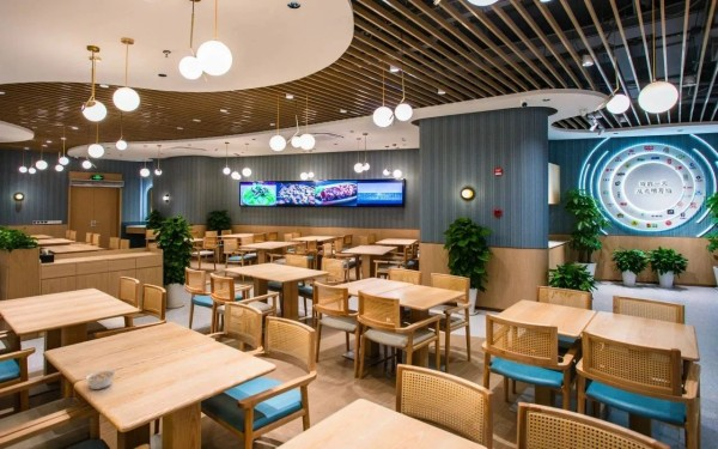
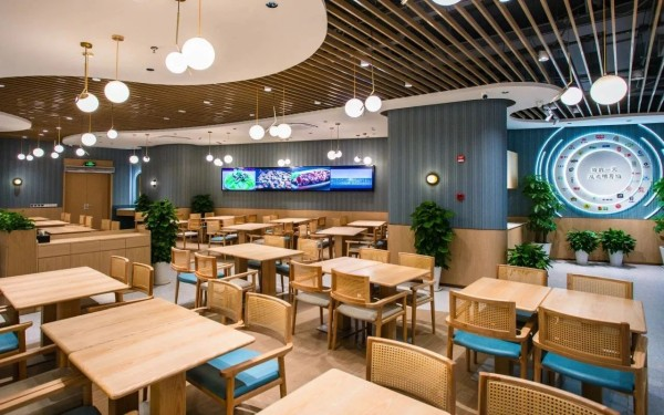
- legume (101, 380)
